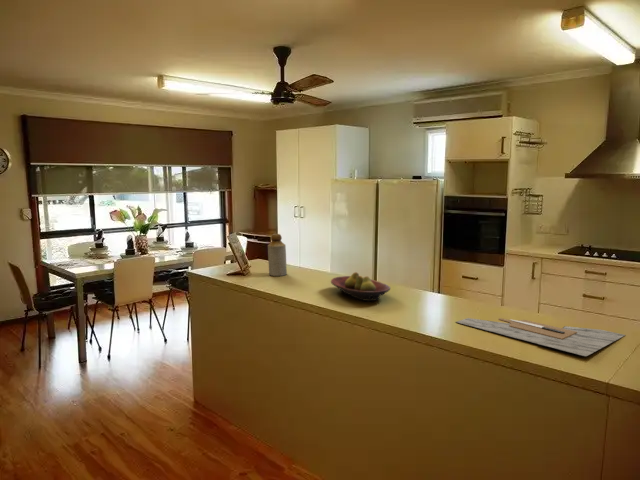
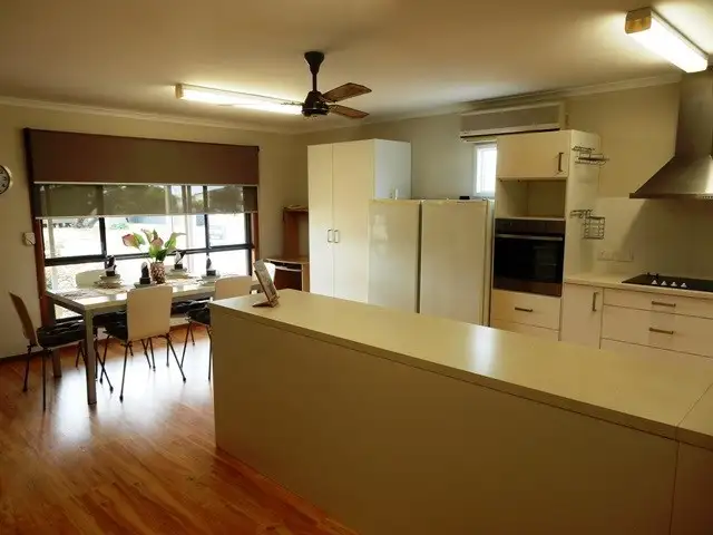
- fruit bowl (359, 284)
- bottle (277, 254)
- cutting board (536, 327)
